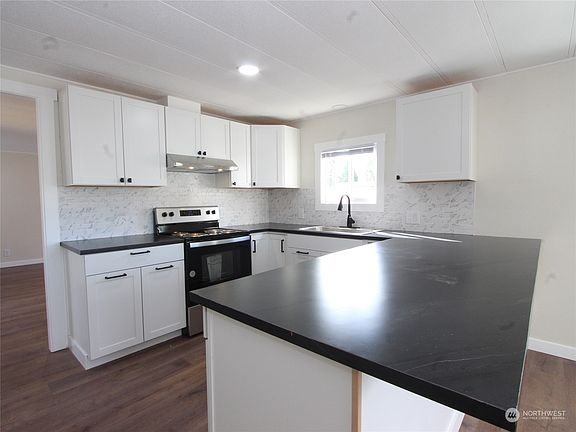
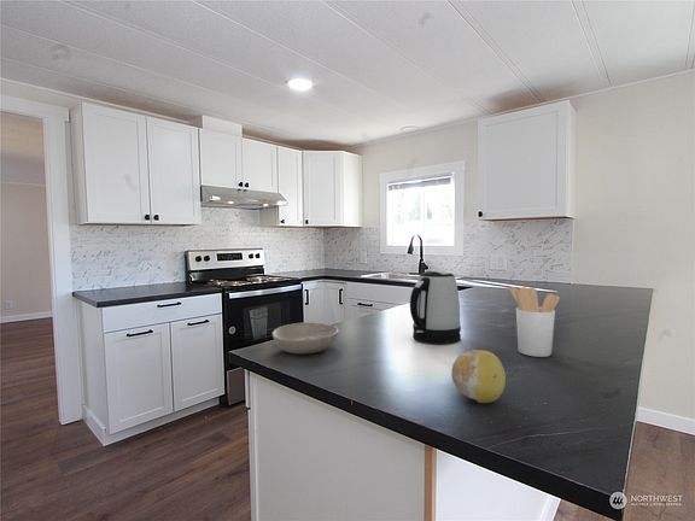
+ kettle (432, 305)
+ utensil holder (530, 318)
+ fruit (477, 375)
+ bowl (305, 339)
